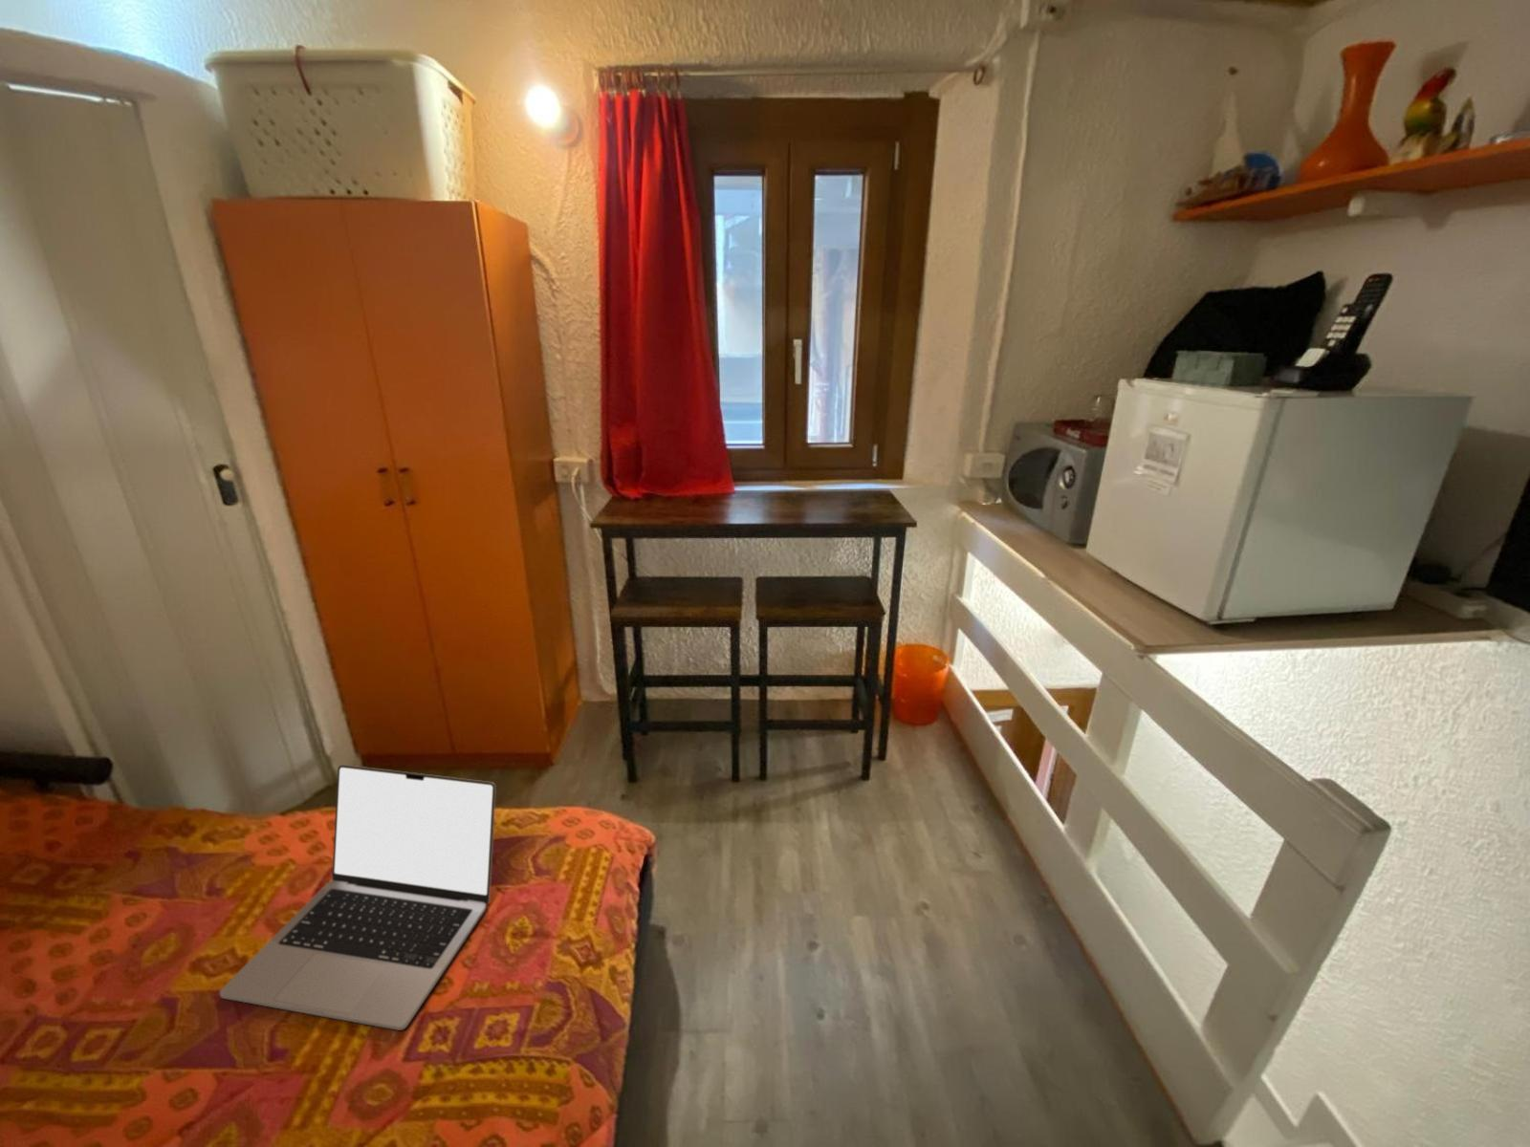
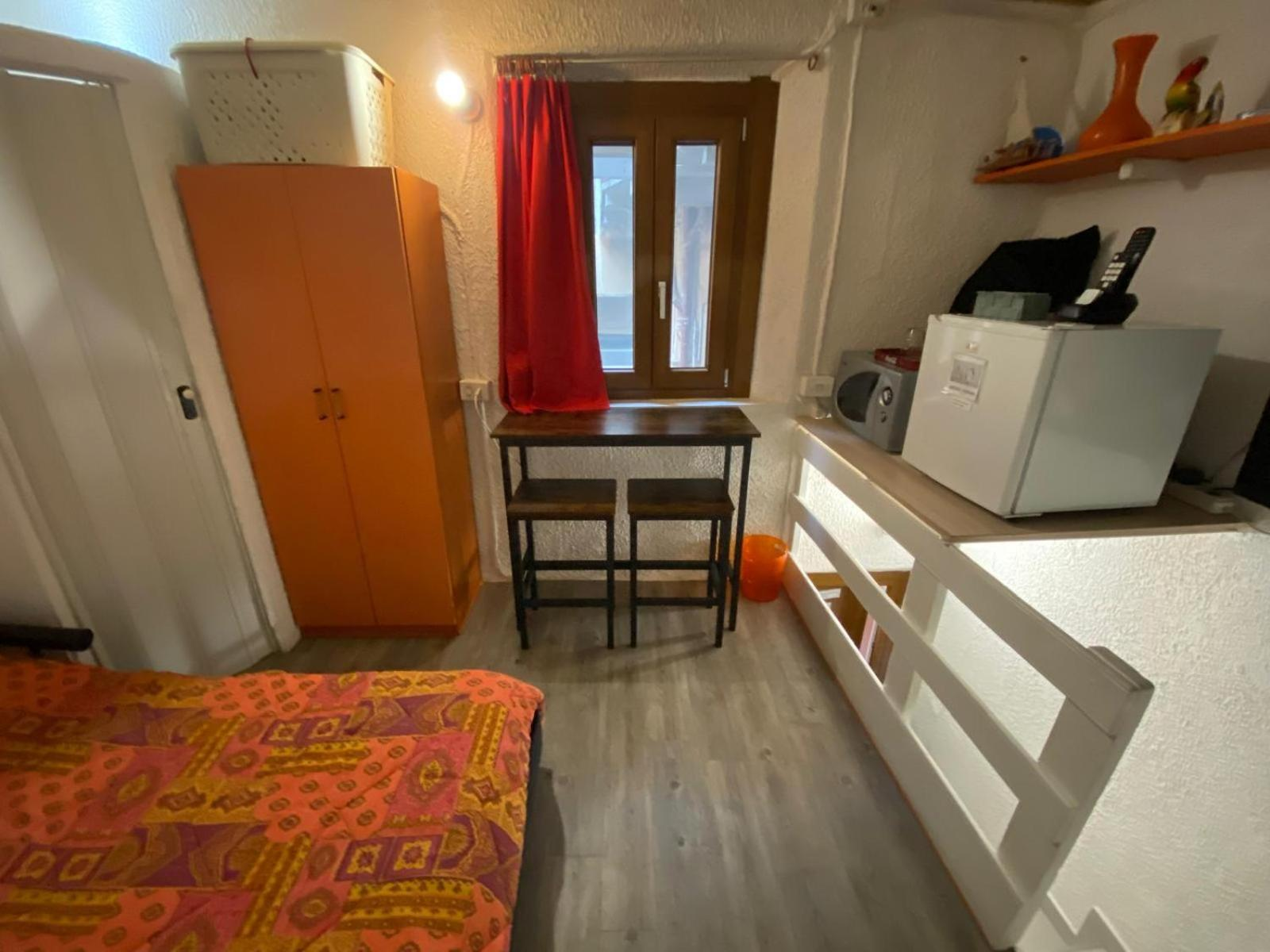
- laptop (367, 882)
